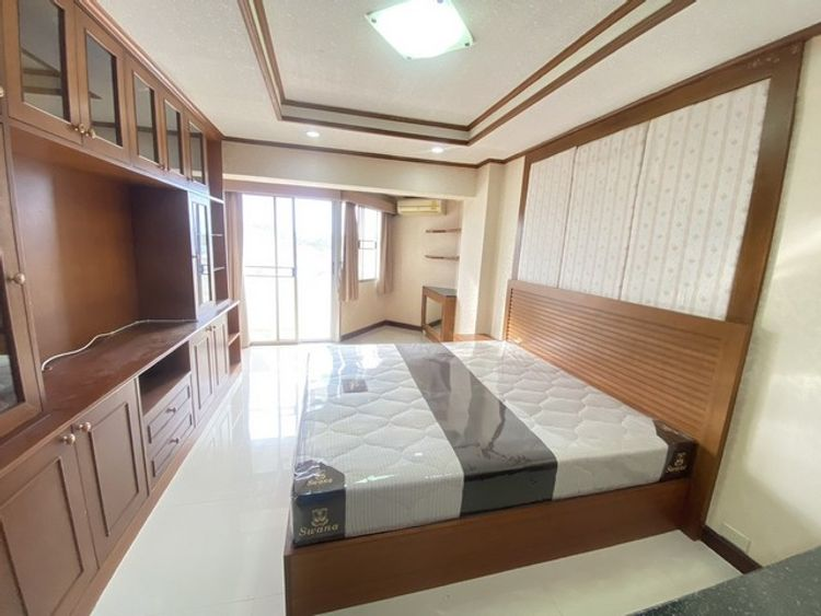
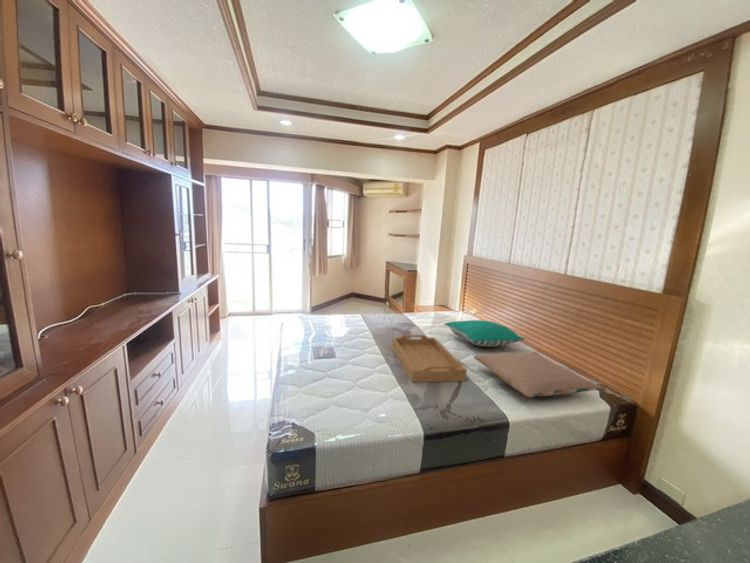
+ pillow (532, 372)
+ pillow (481, 331)
+ serving tray (424, 355)
